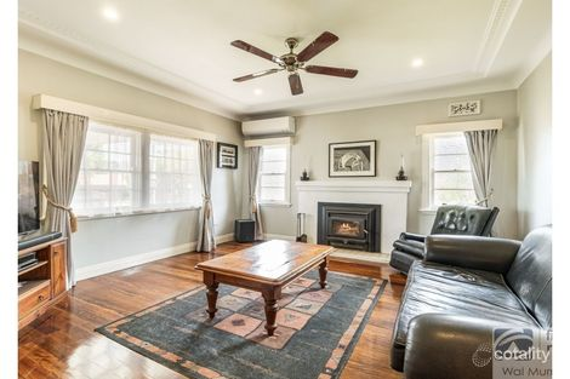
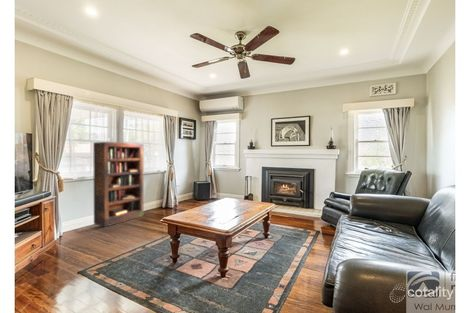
+ bookcase (120, 181)
